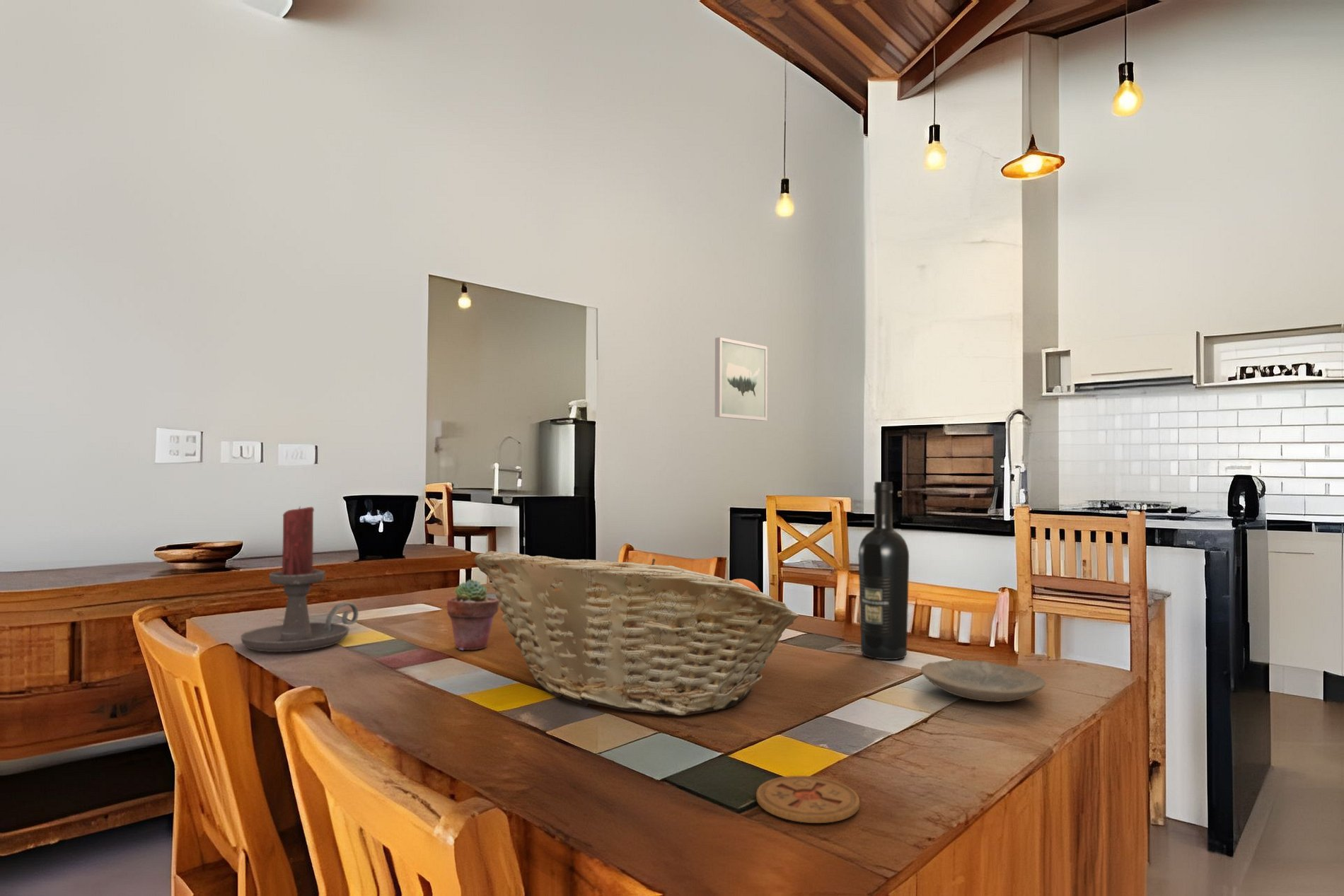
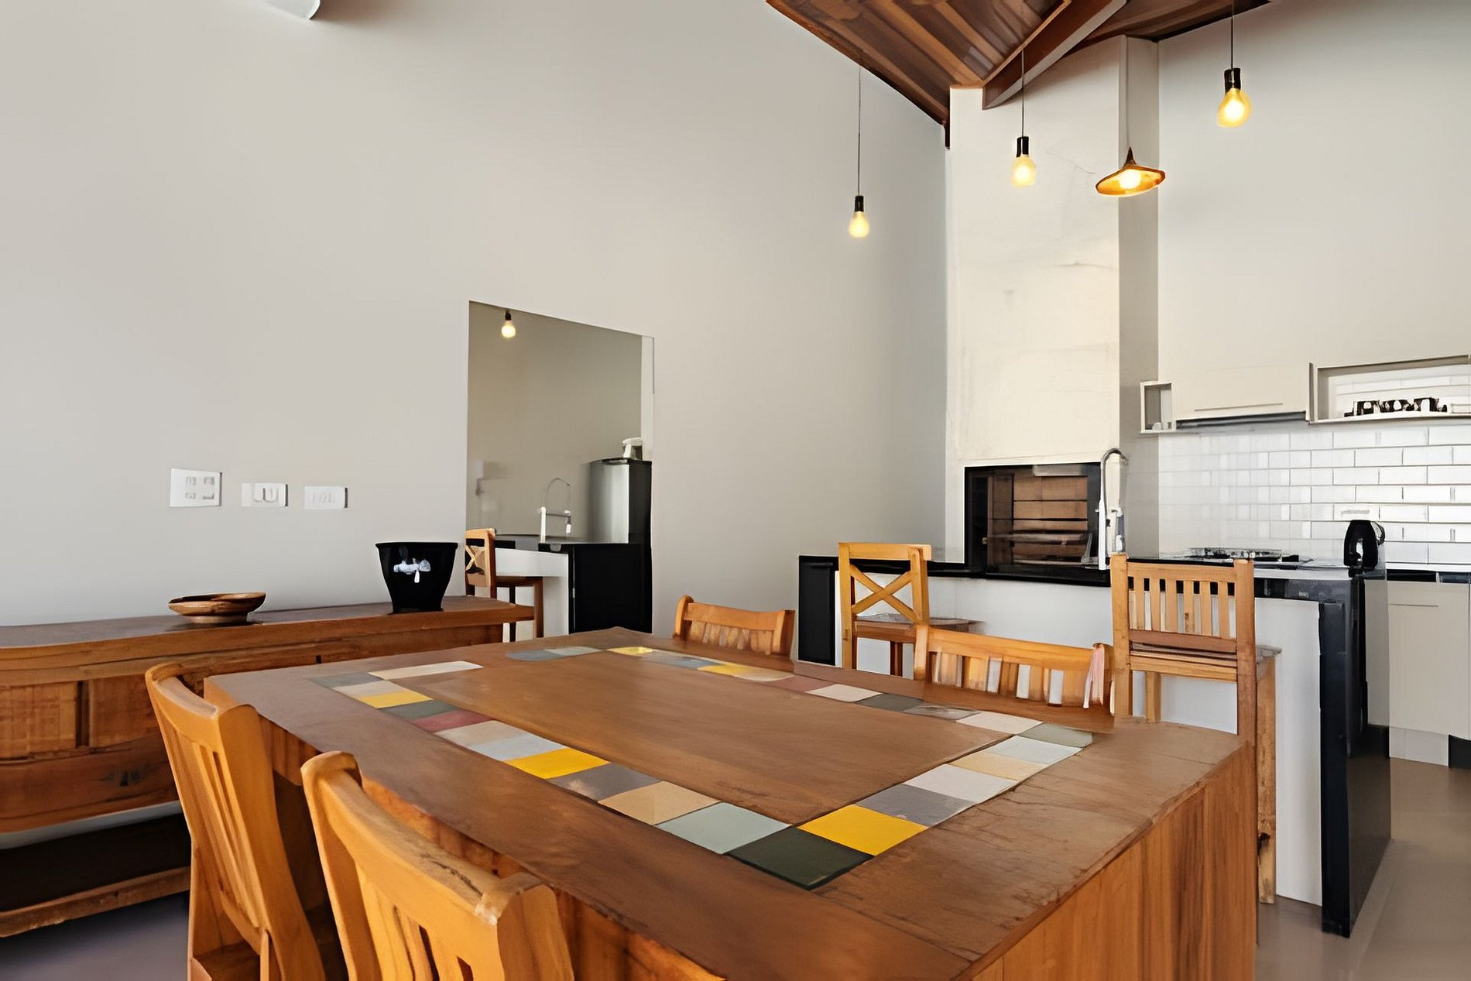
- potted succulent (473, 612)
- plate (981, 683)
- fruit basket (632, 616)
- coaster (807, 798)
- wine bottle (884, 568)
- candle holder (309, 573)
- wall art (741, 380)
